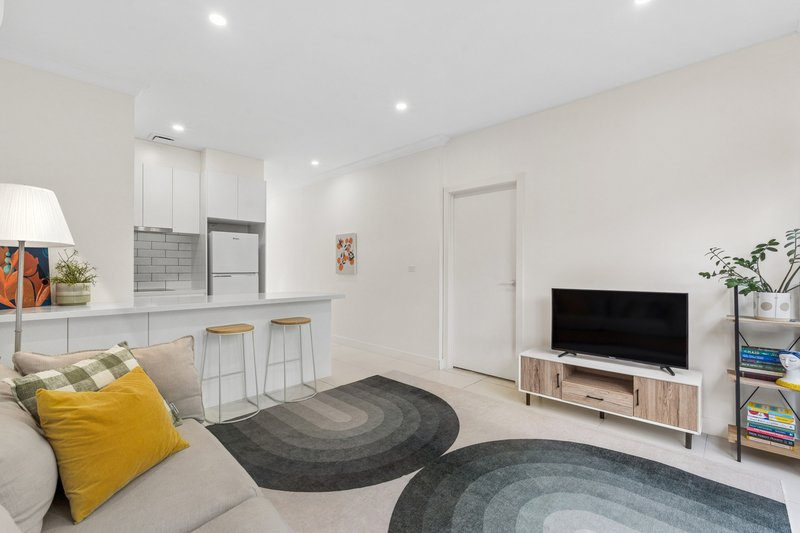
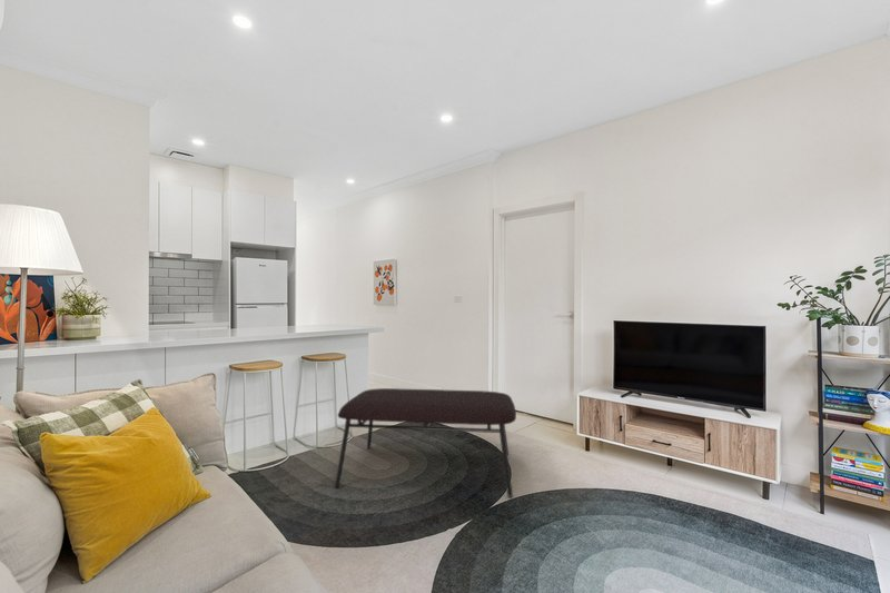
+ coffee table (429, 429)
